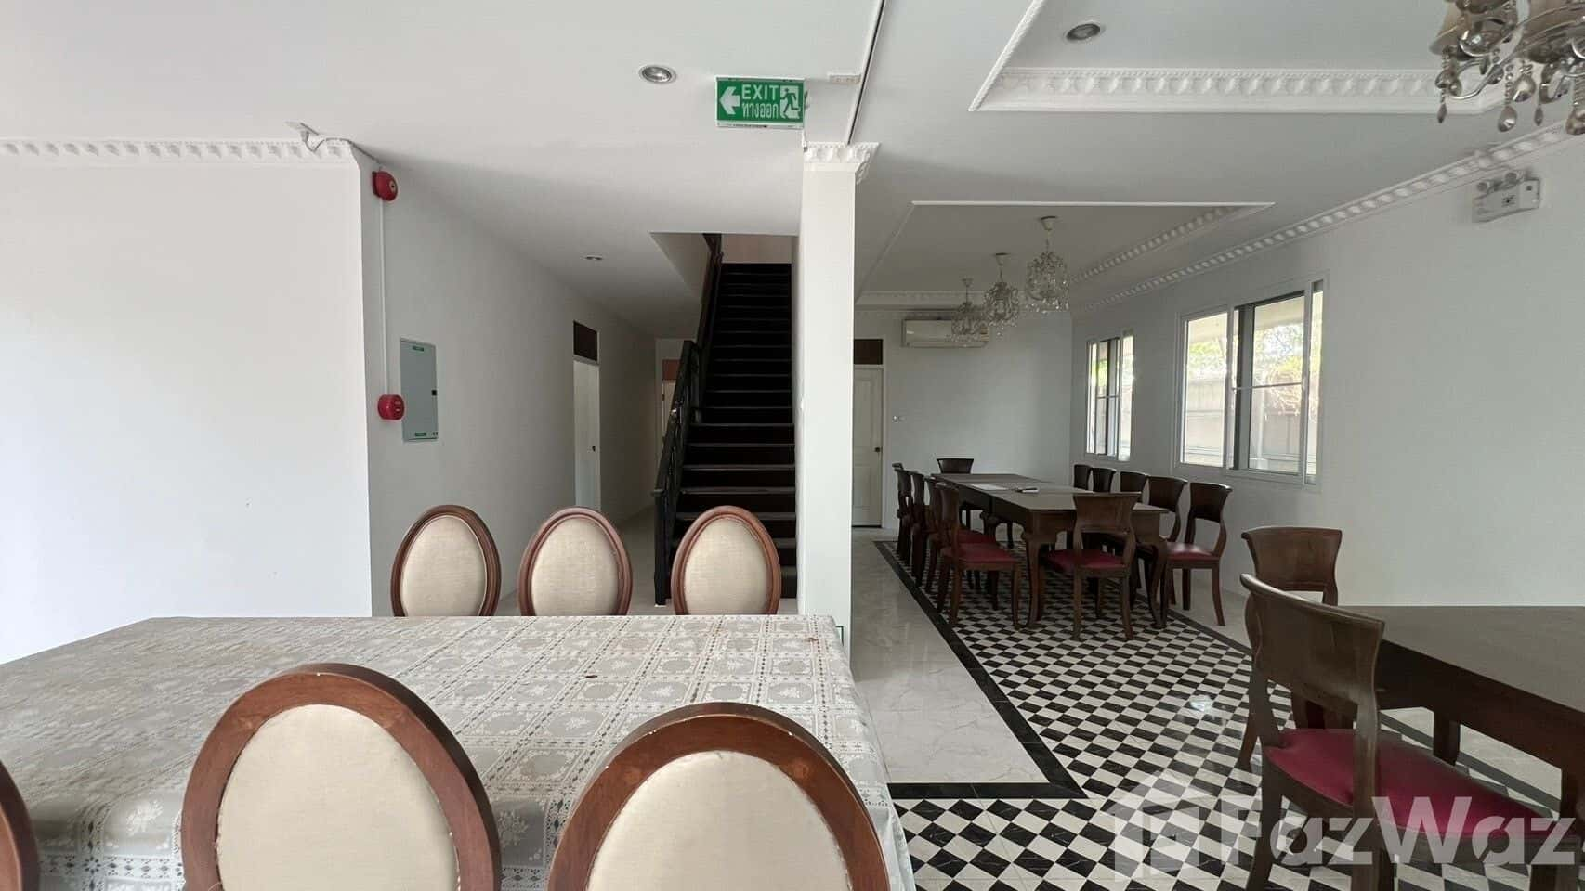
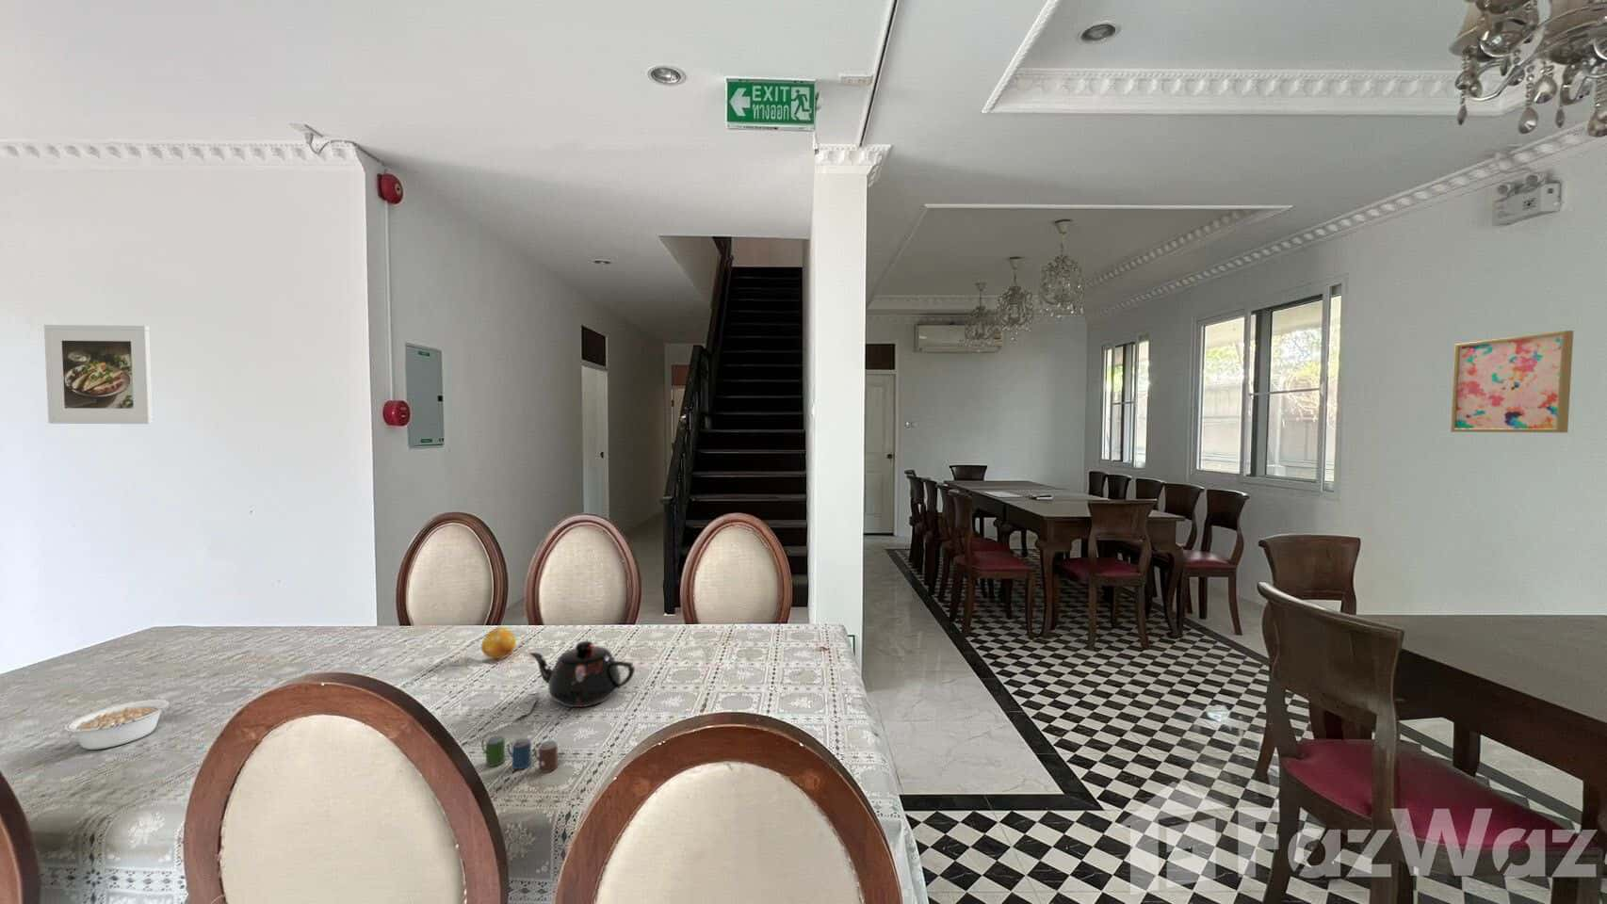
+ wall art (1508, 385)
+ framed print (99, 375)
+ fruit (499, 645)
+ legume (123, 722)
+ teapot (582, 670)
+ cup (518, 745)
